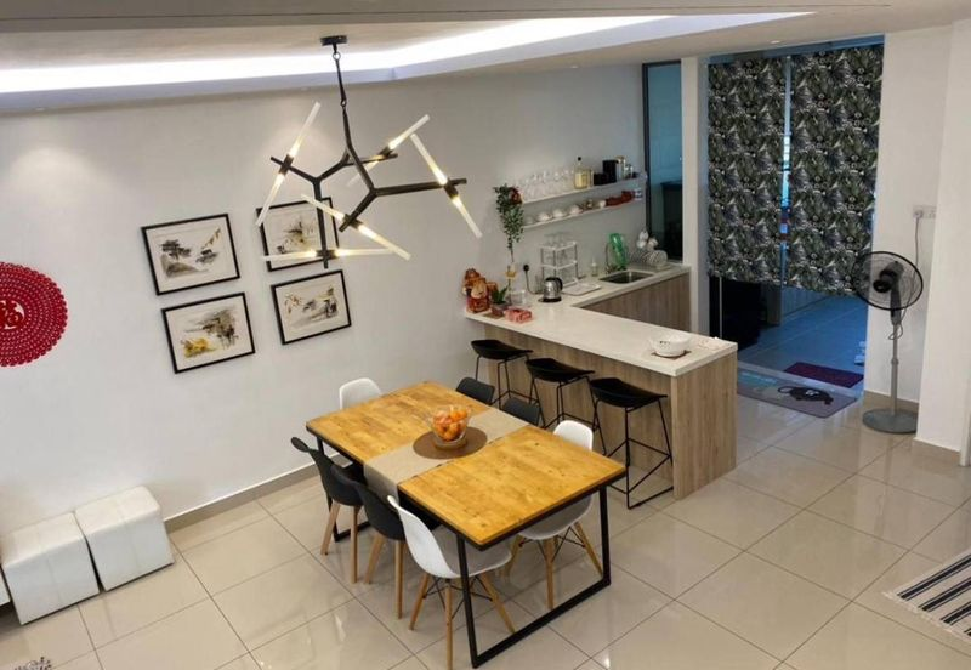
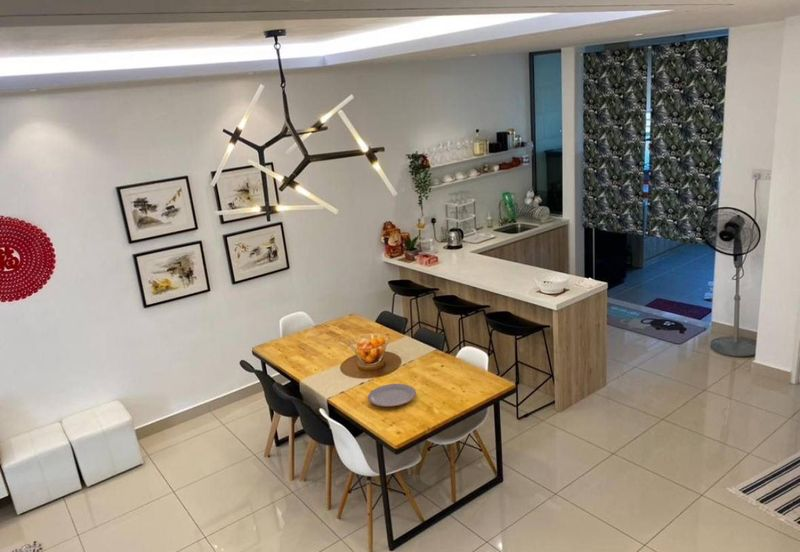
+ plate (392, 396)
